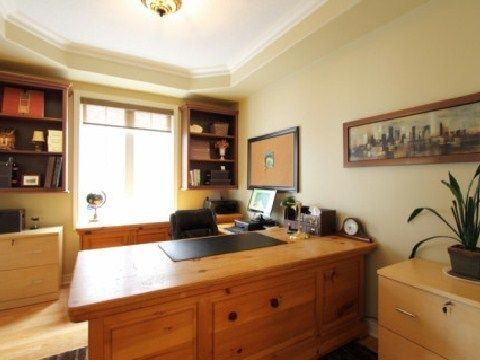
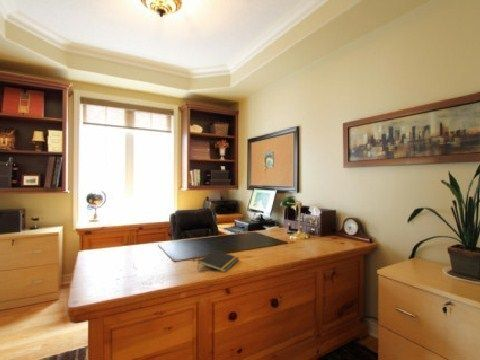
+ notepad (219, 260)
